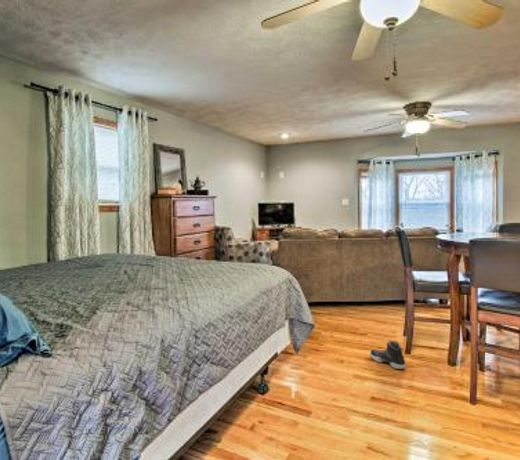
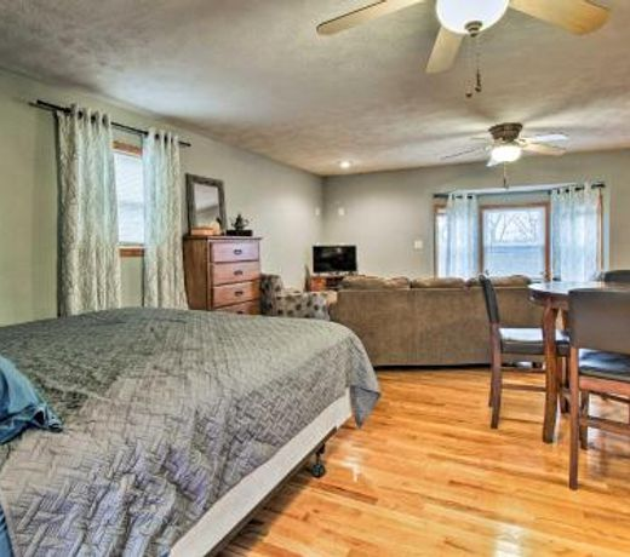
- sneaker (387, 351)
